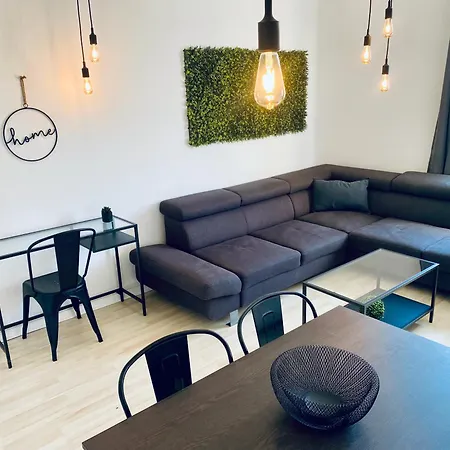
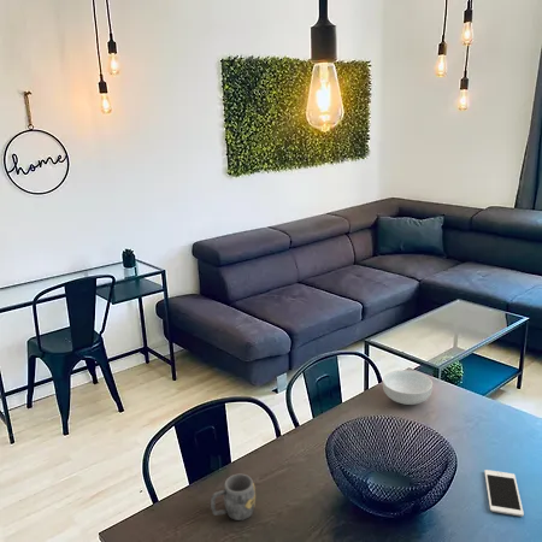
+ mug (232, 499)
+ cell phone (502, 491)
+ cereal bowl (406, 389)
